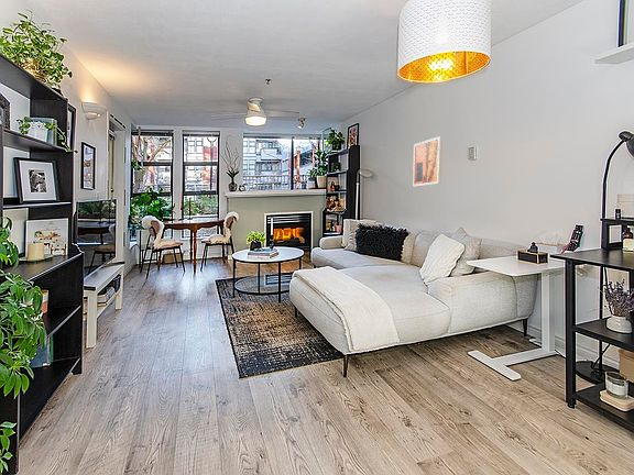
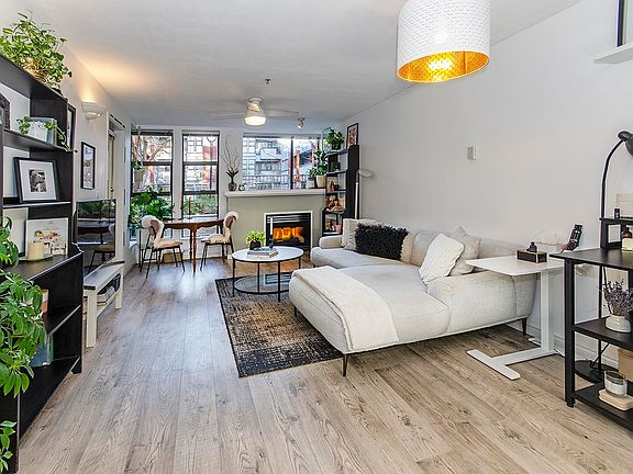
- wall art (426, 163)
